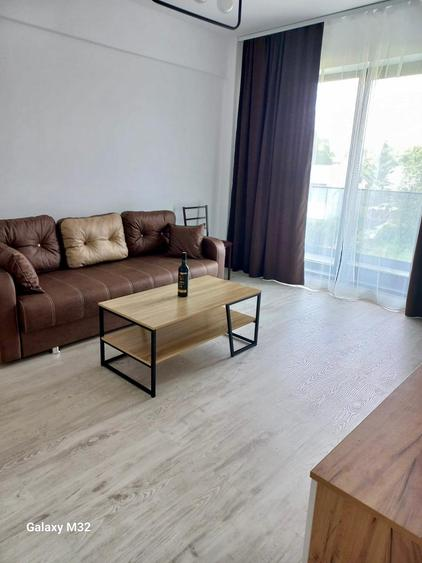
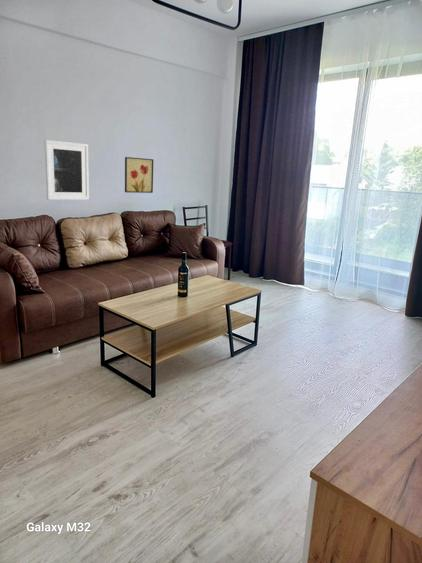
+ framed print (67, 171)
+ wall art (138, 175)
